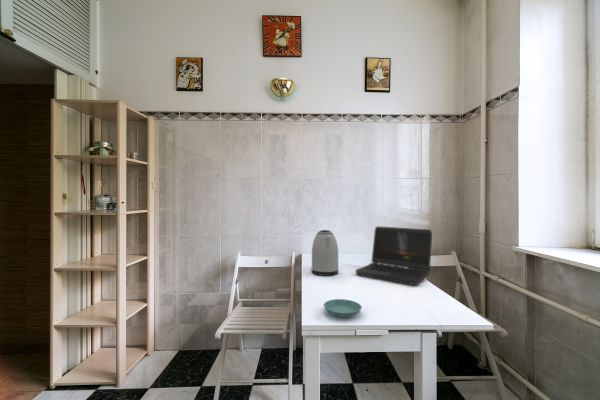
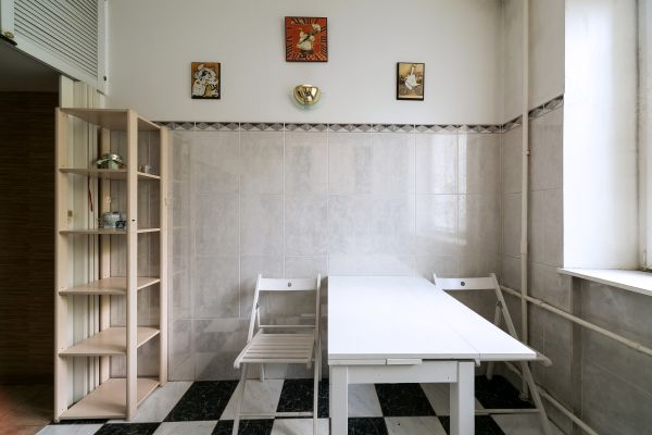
- kettle (323, 250)
- saucer (342, 308)
- laptop computer (393, 252)
